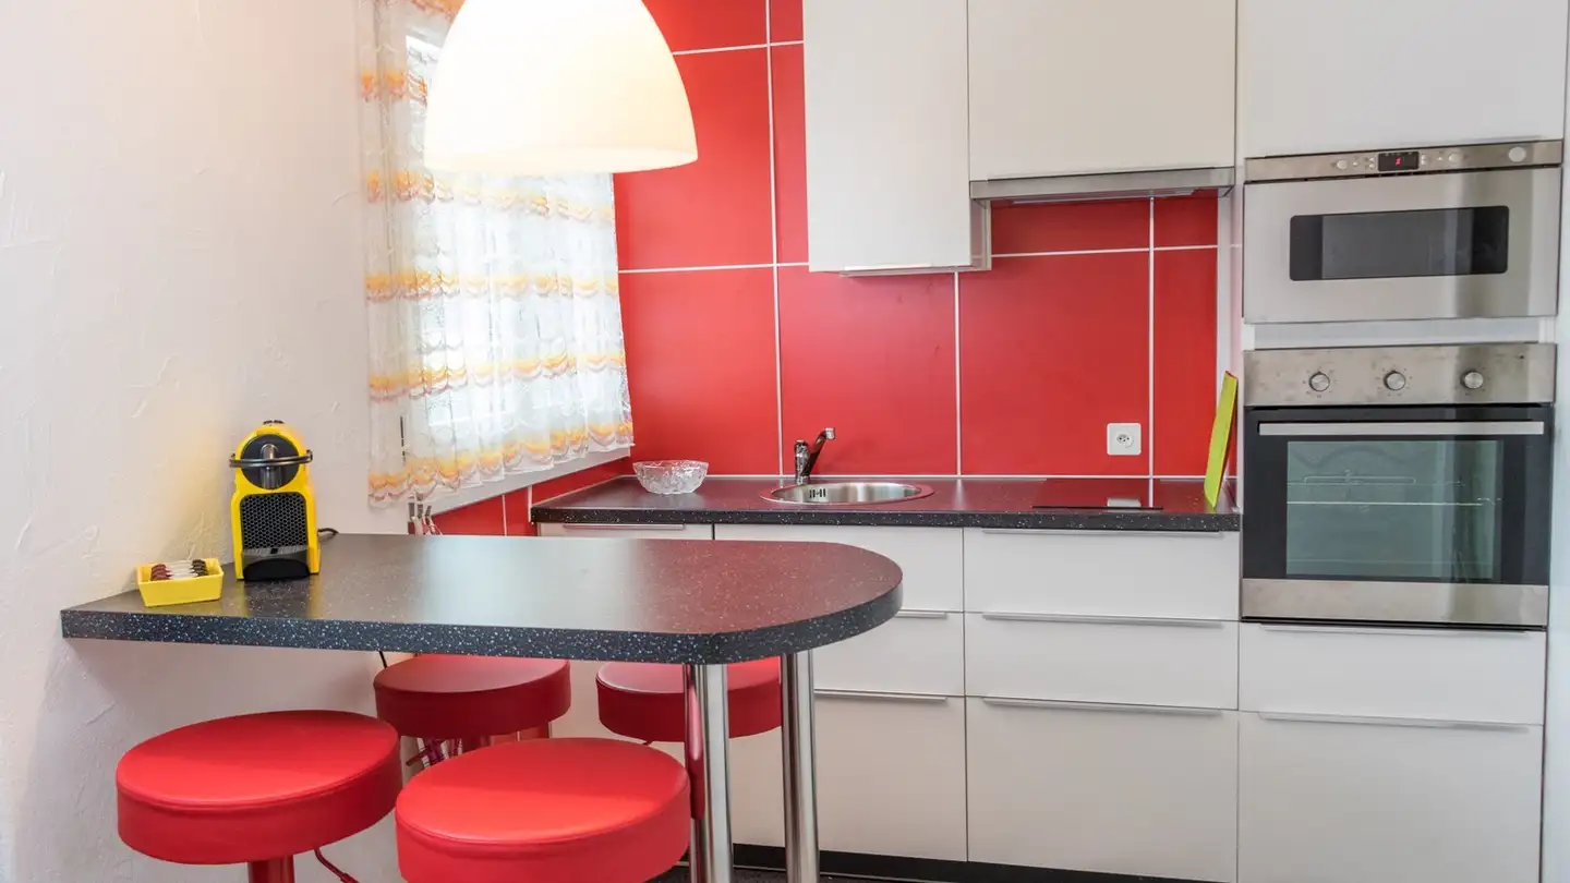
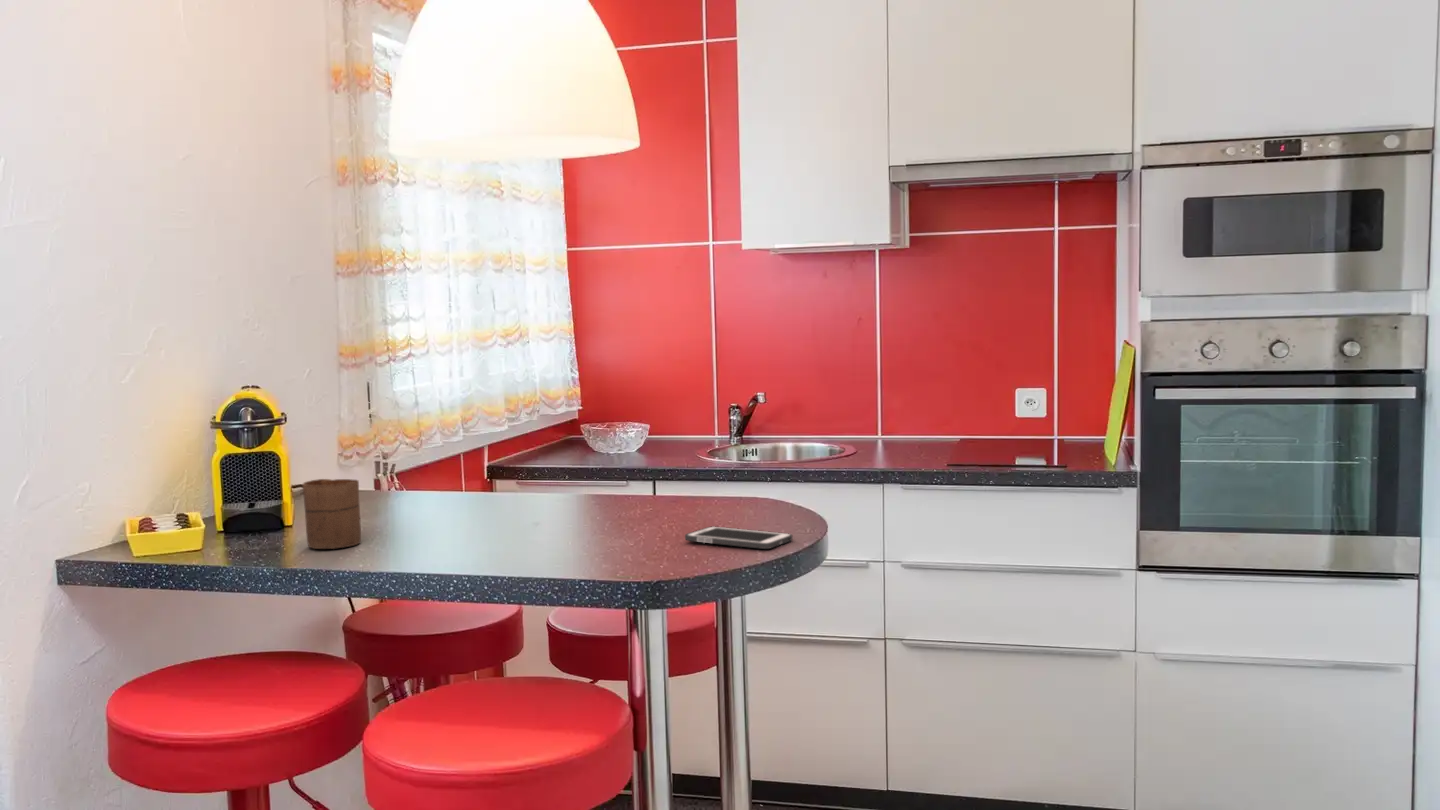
+ cell phone (738, 537)
+ cup (331, 512)
